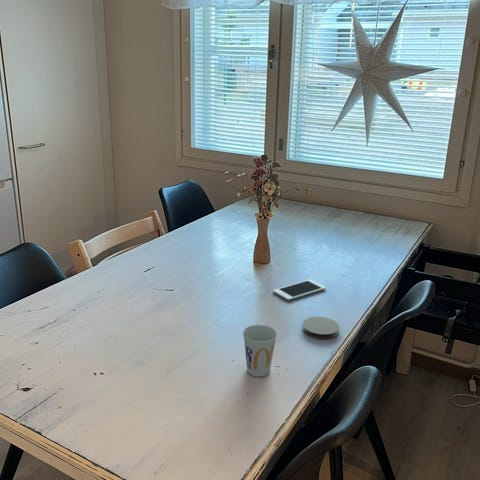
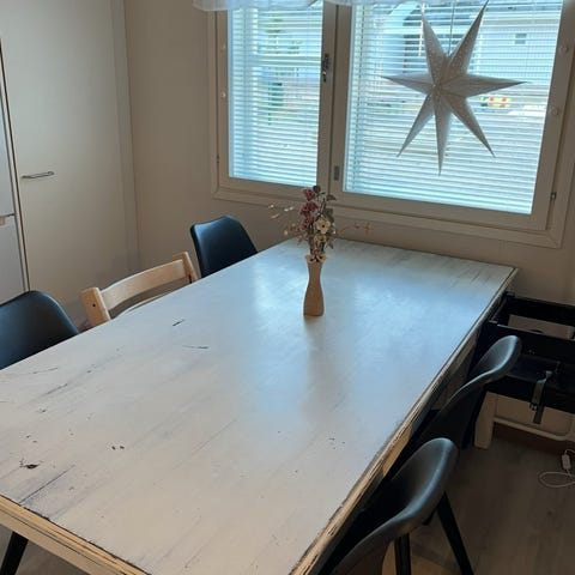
- cup (259, 351)
- cell phone (299, 289)
- coaster (320, 327)
